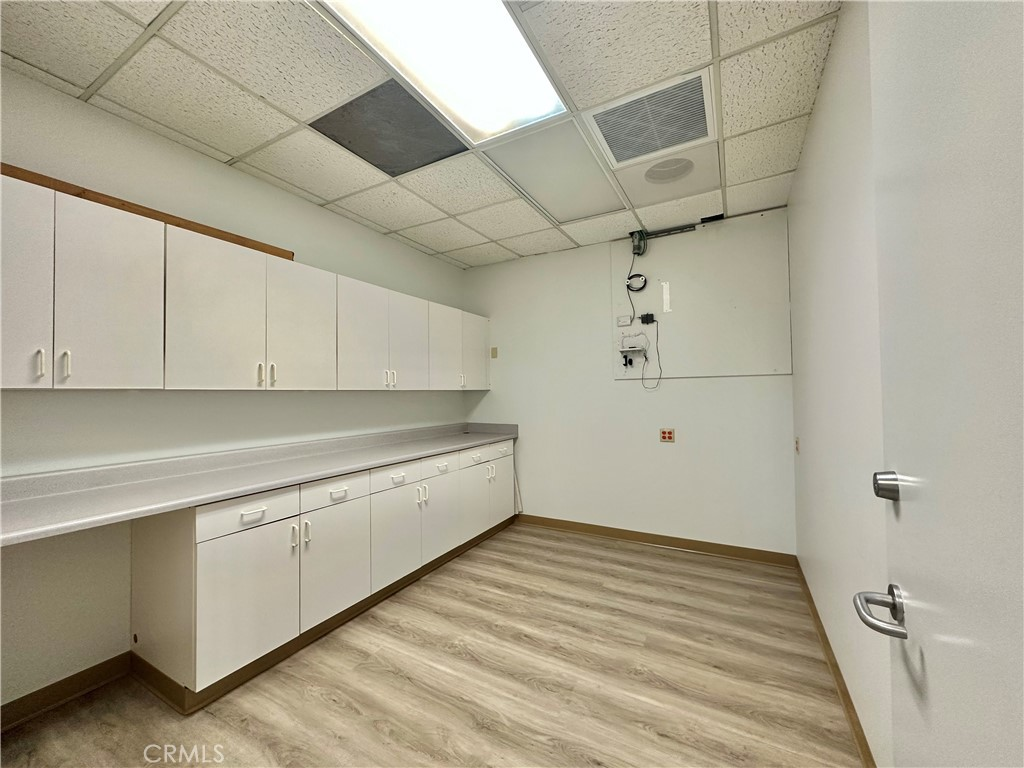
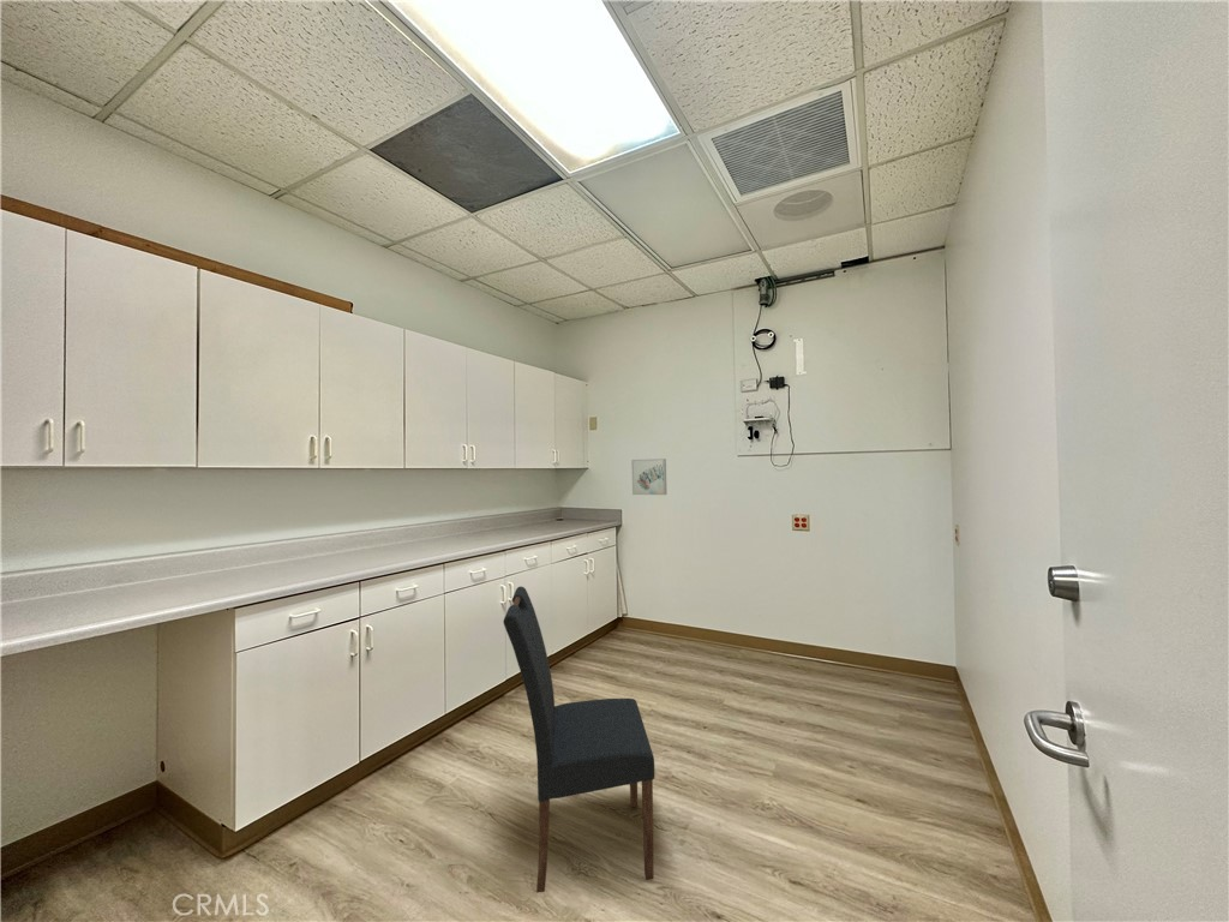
+ wall art (648, 477)
+ dining chair (578, 718)
